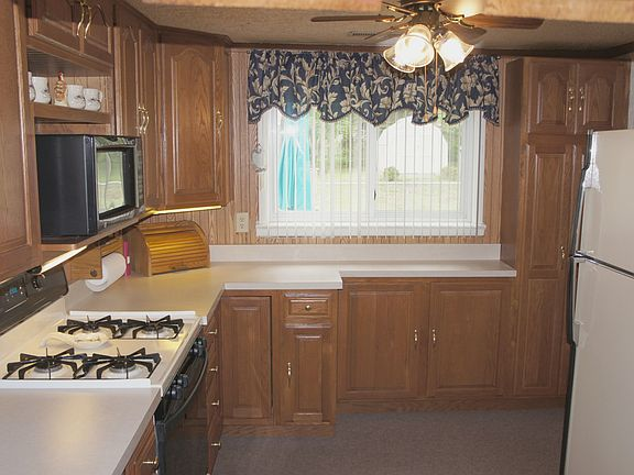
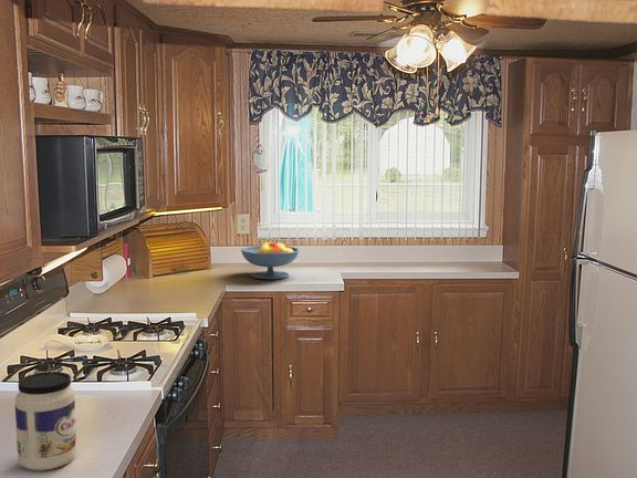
+ jar (45, 419)
+ fruit bowl (270, 258)
